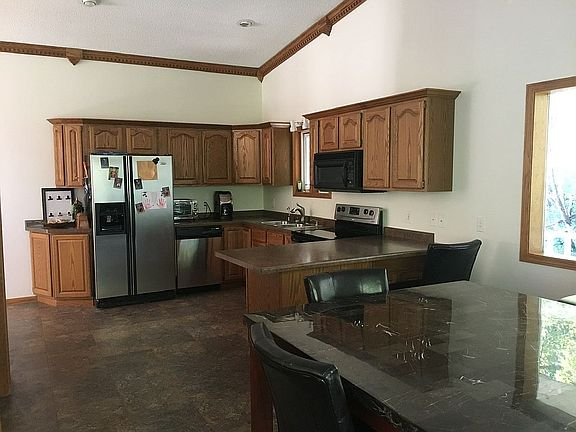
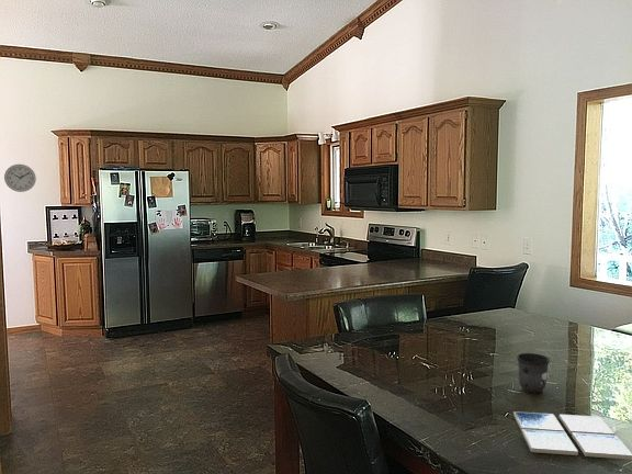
+ mug (529, 374)
+ wall clock (20, 178)
+ drink coaster (568, 431)
